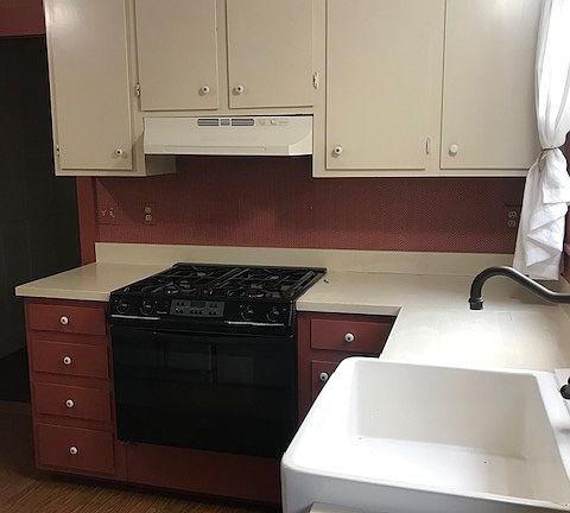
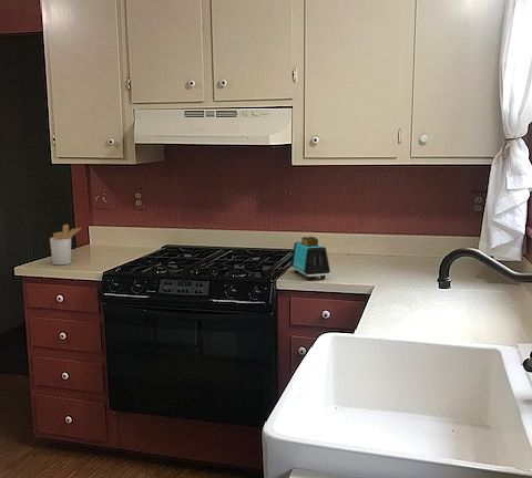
+ toaster (309, 256)
+ utensil holder (65, 245)
